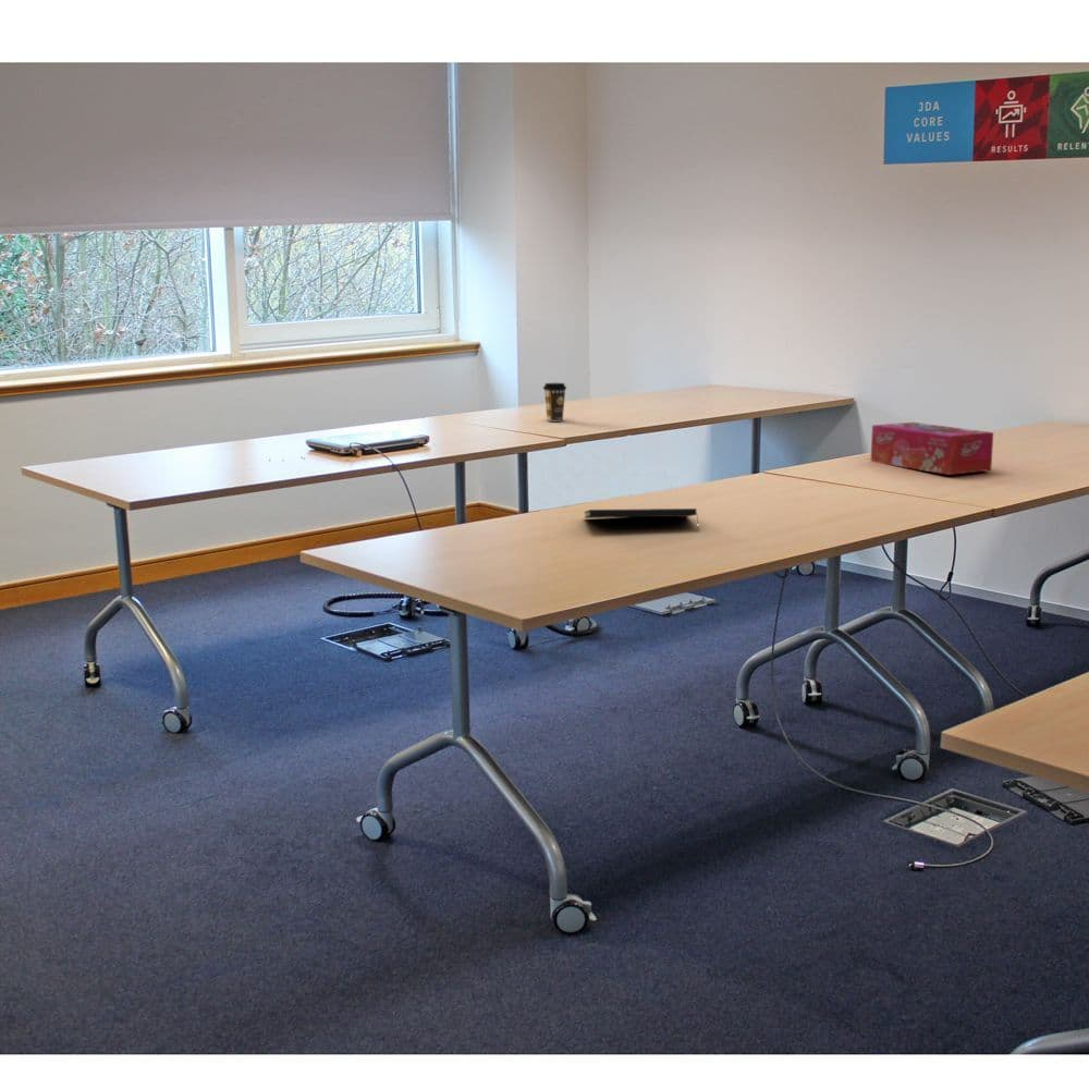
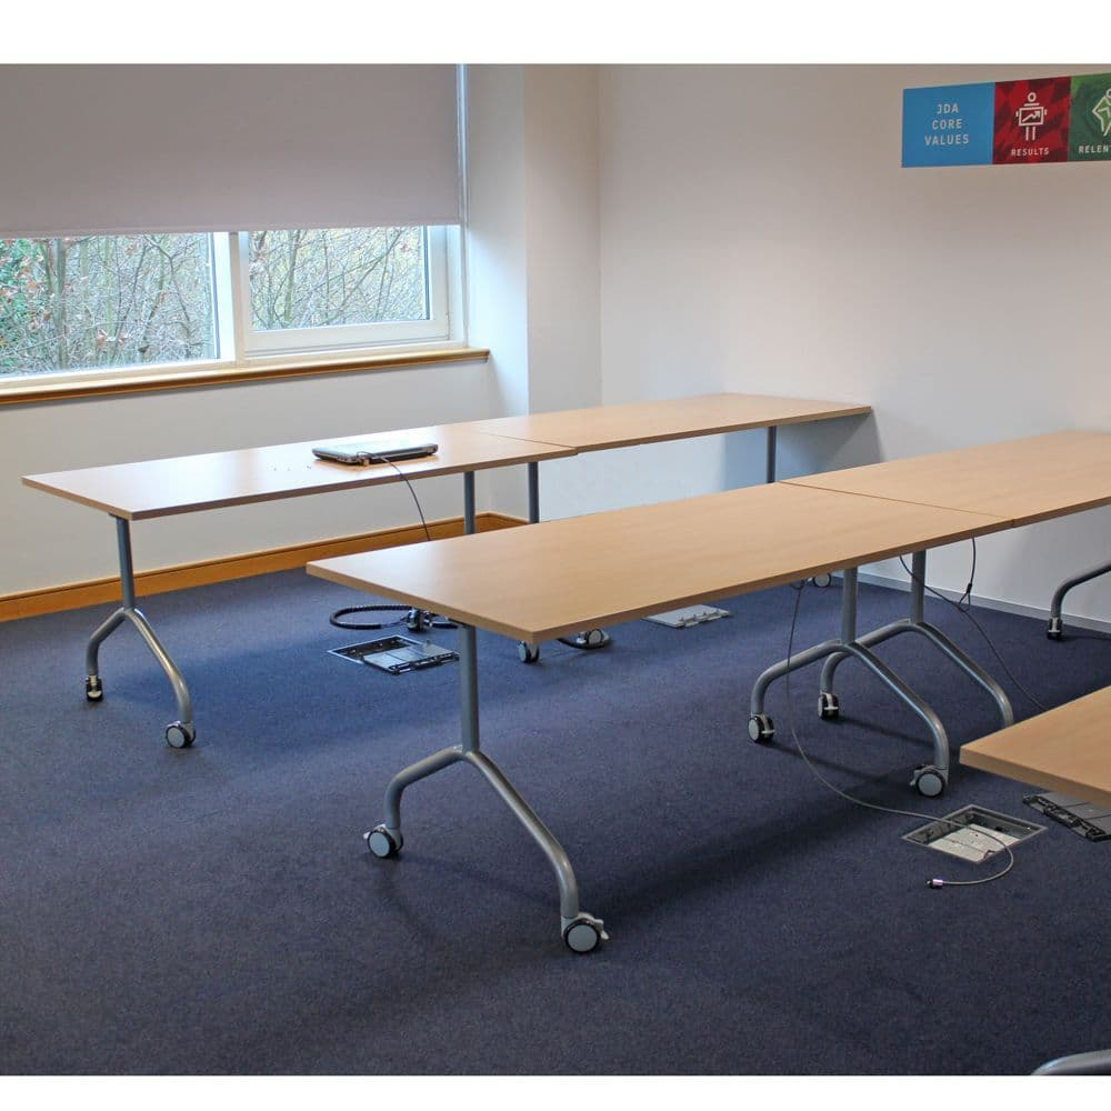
- tissue box (930, 446)
- coffee cup (554, 402)
- notepad (638, 513)
